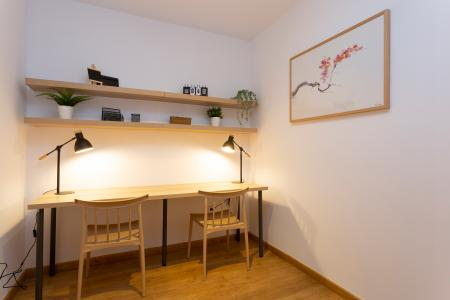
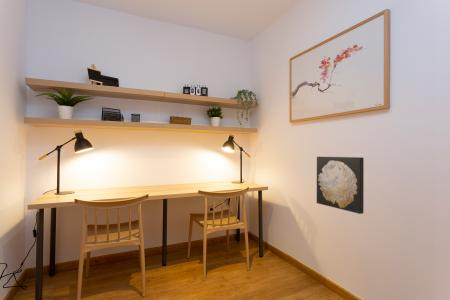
+ wall art (338, 182)
